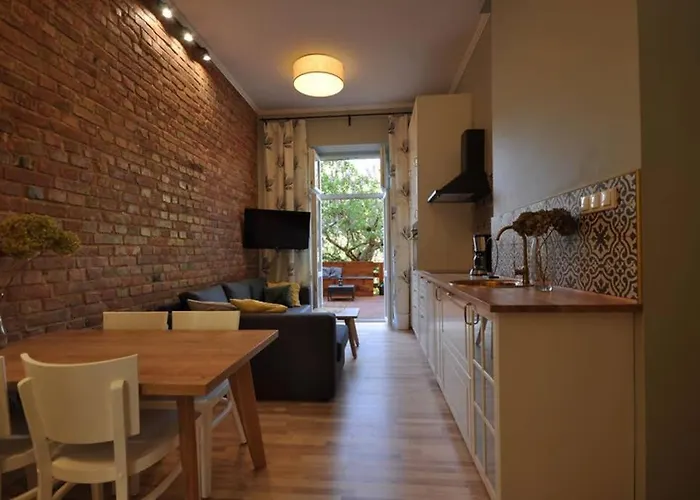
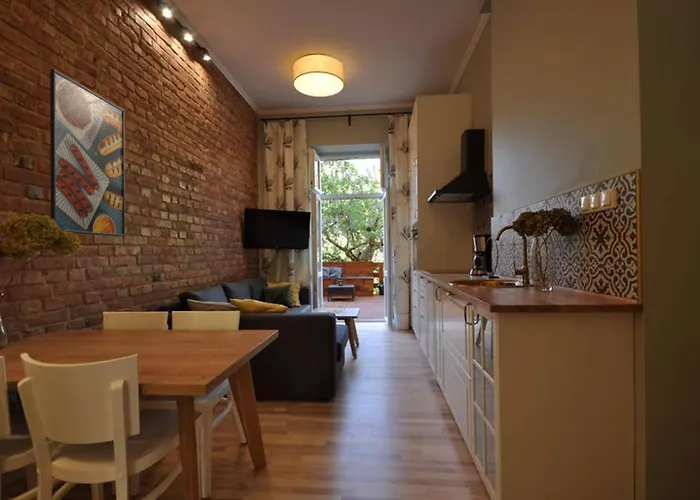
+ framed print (92, 163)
